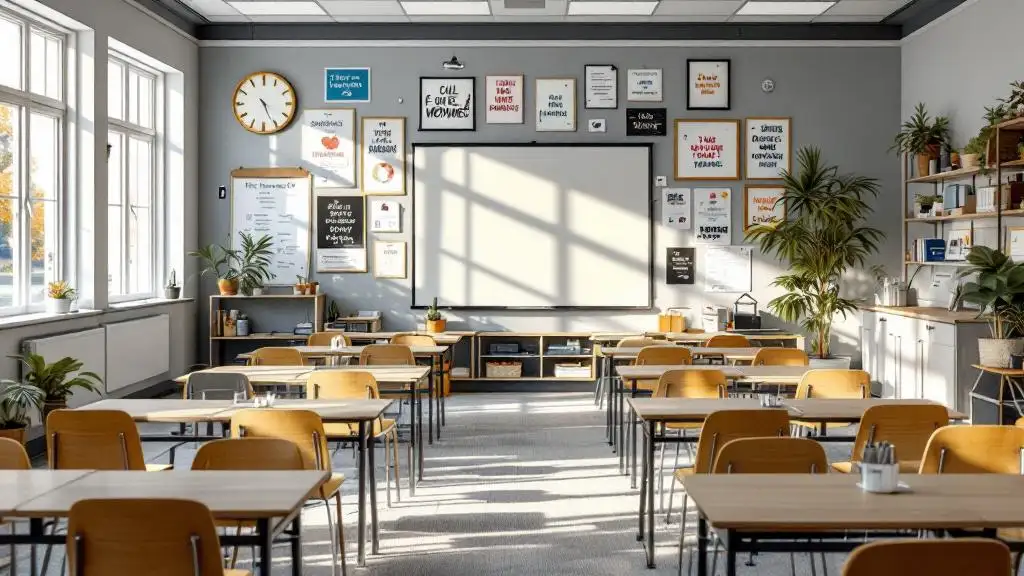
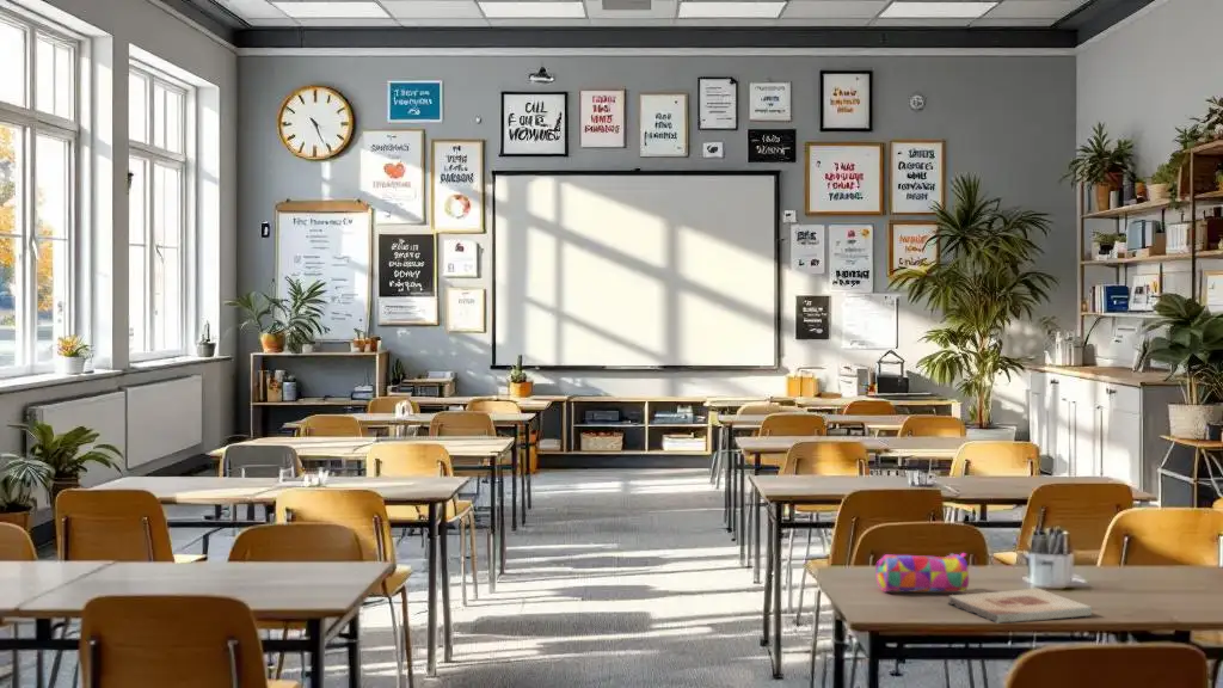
+ wooden plaque (1018, 604)
+ pencil case (922, 572)
